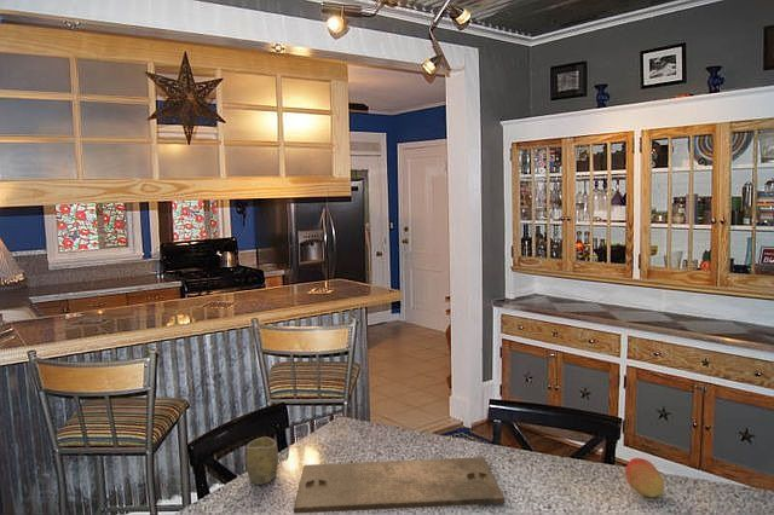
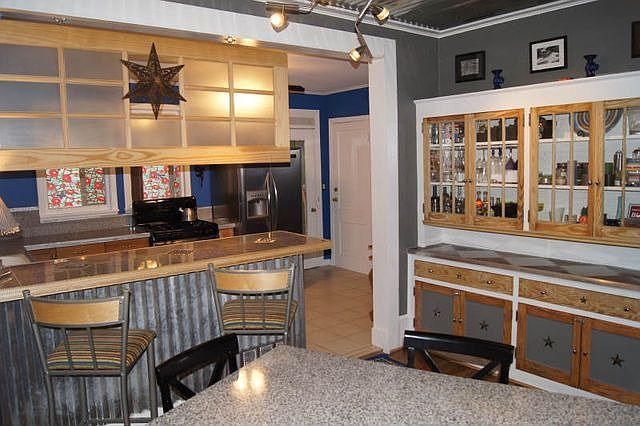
- fruit (643, 476)
- cutting board (397, 482)
- cup (261, 461)
